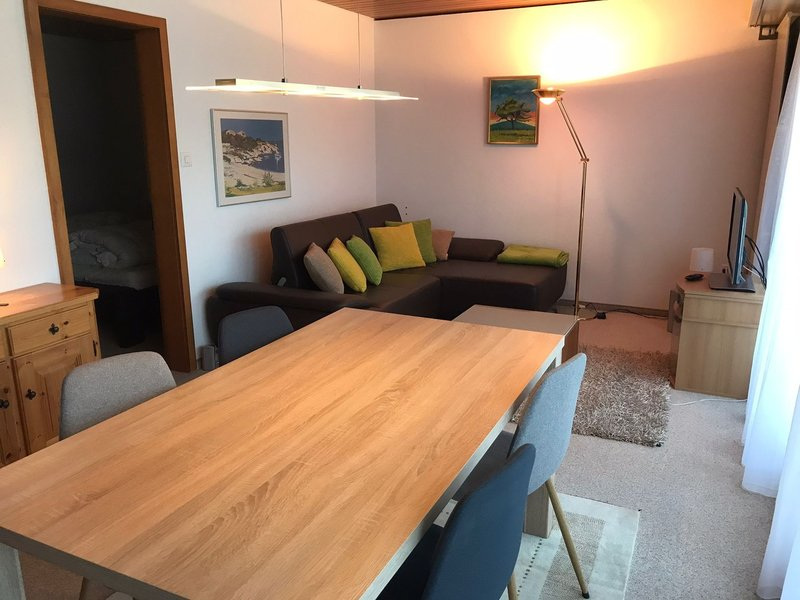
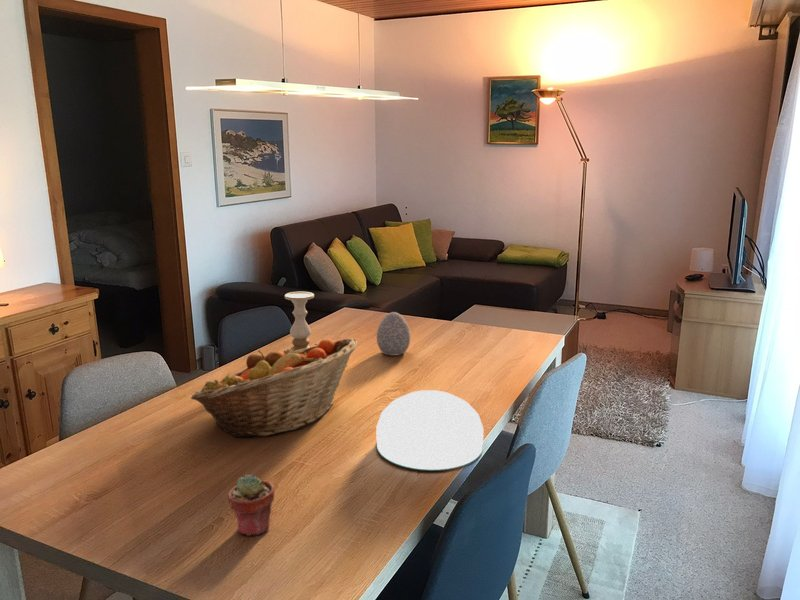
+ candle holder (300, 327)
+ plate (429, 420)
+ fruit basket (280, 380)
+ potted succulent (252, 501)
+ decorative egg (393, 332)
